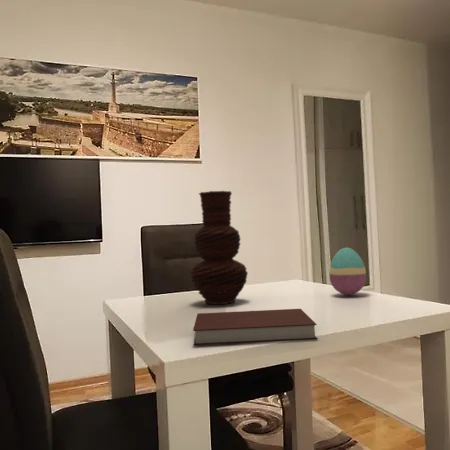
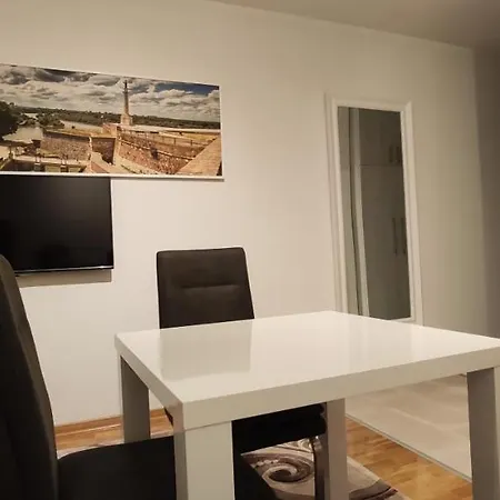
- vase (217, 247)
- decorative egg (347, 271)
- notebook (252, 325)
